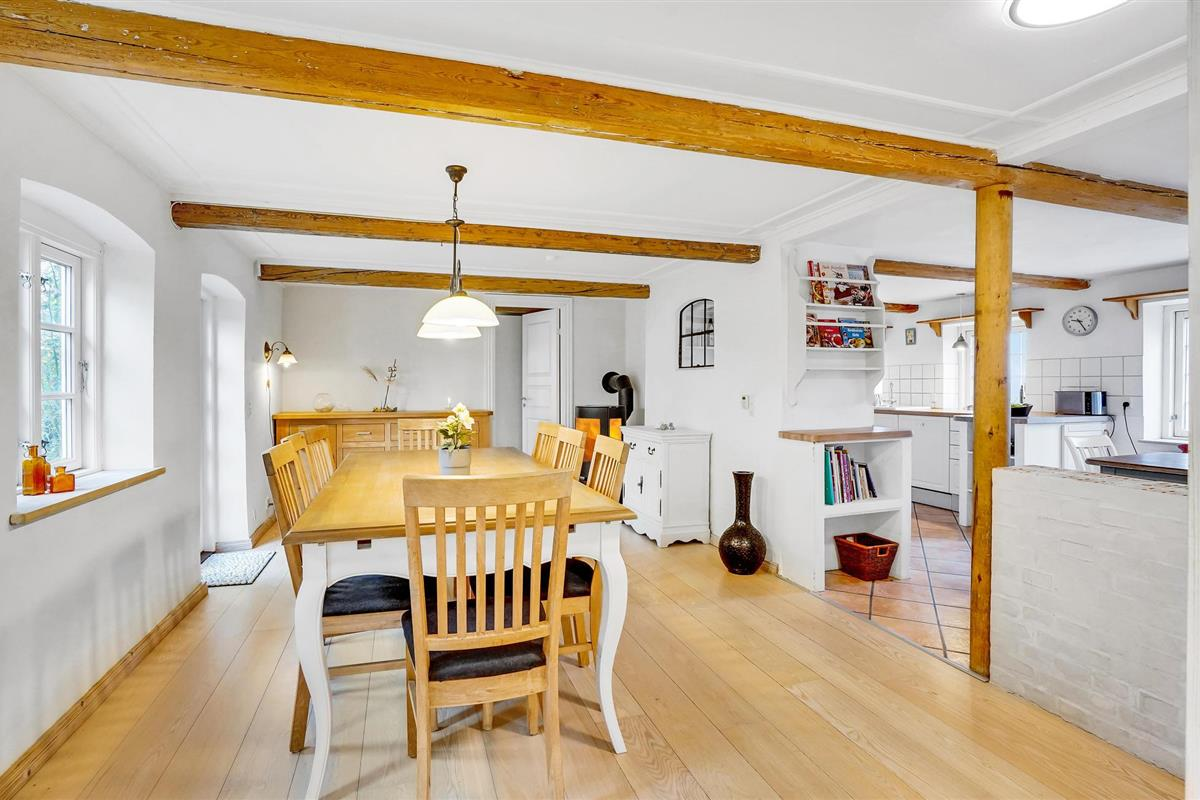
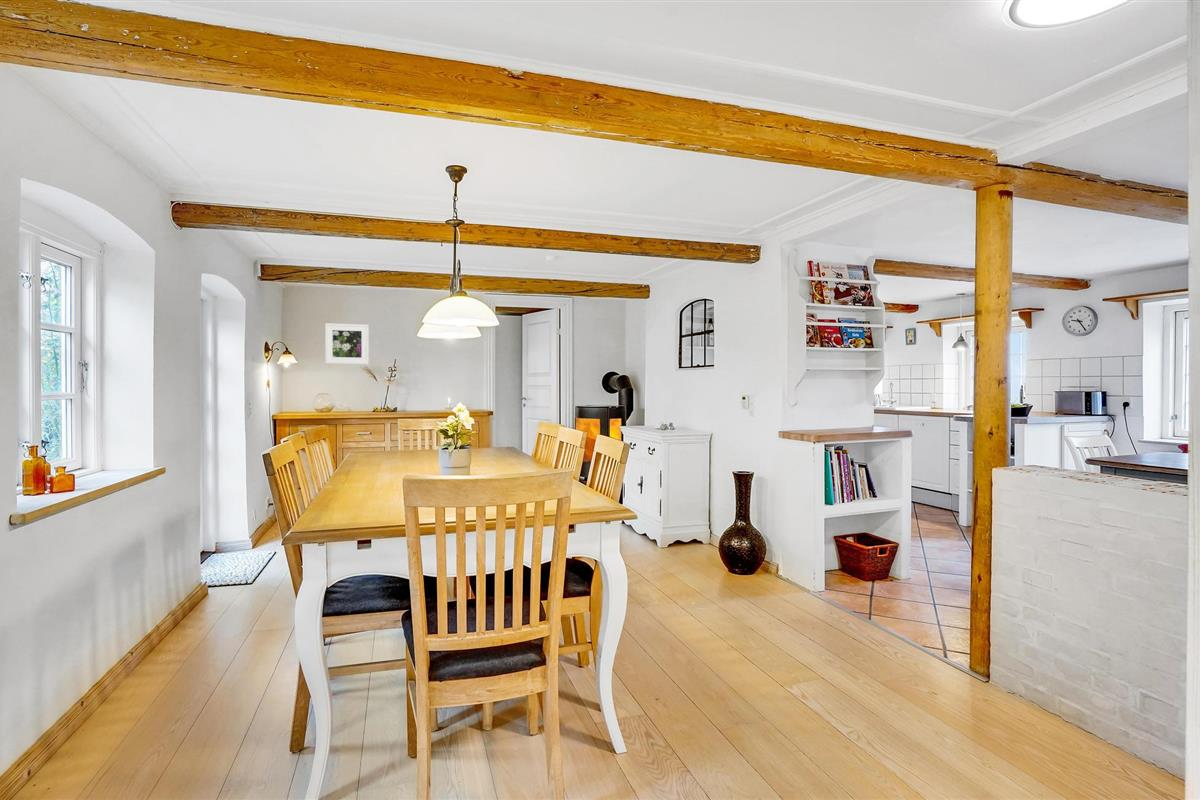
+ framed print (347, 344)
